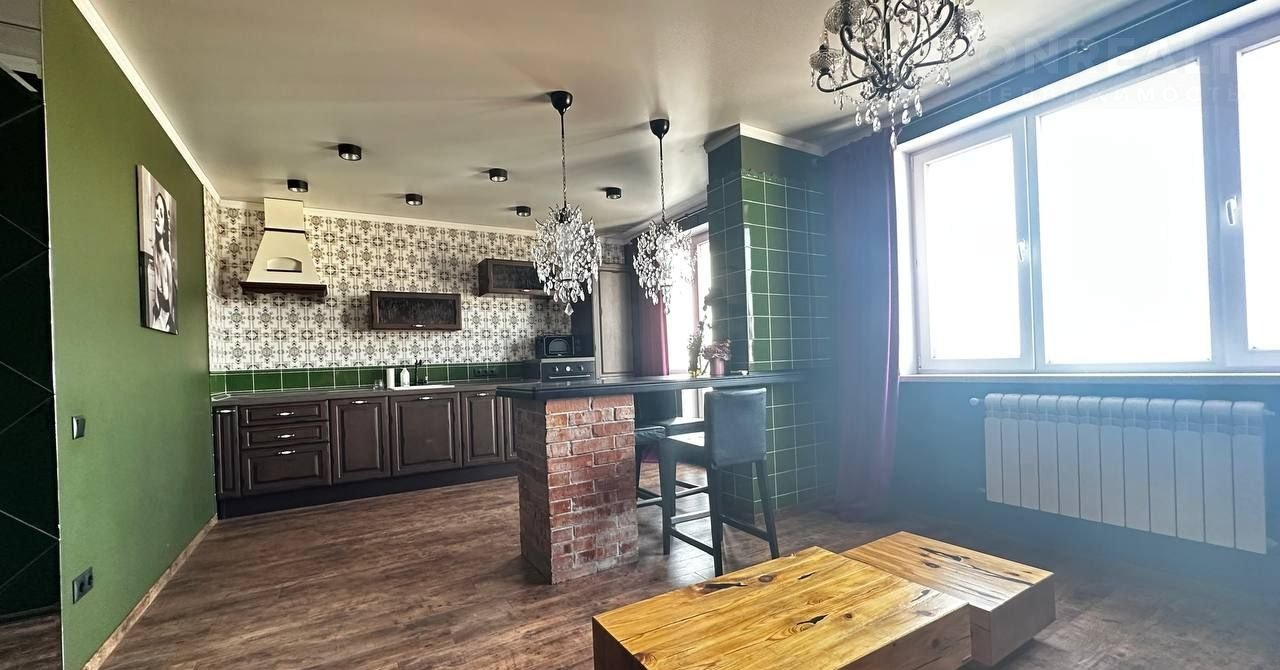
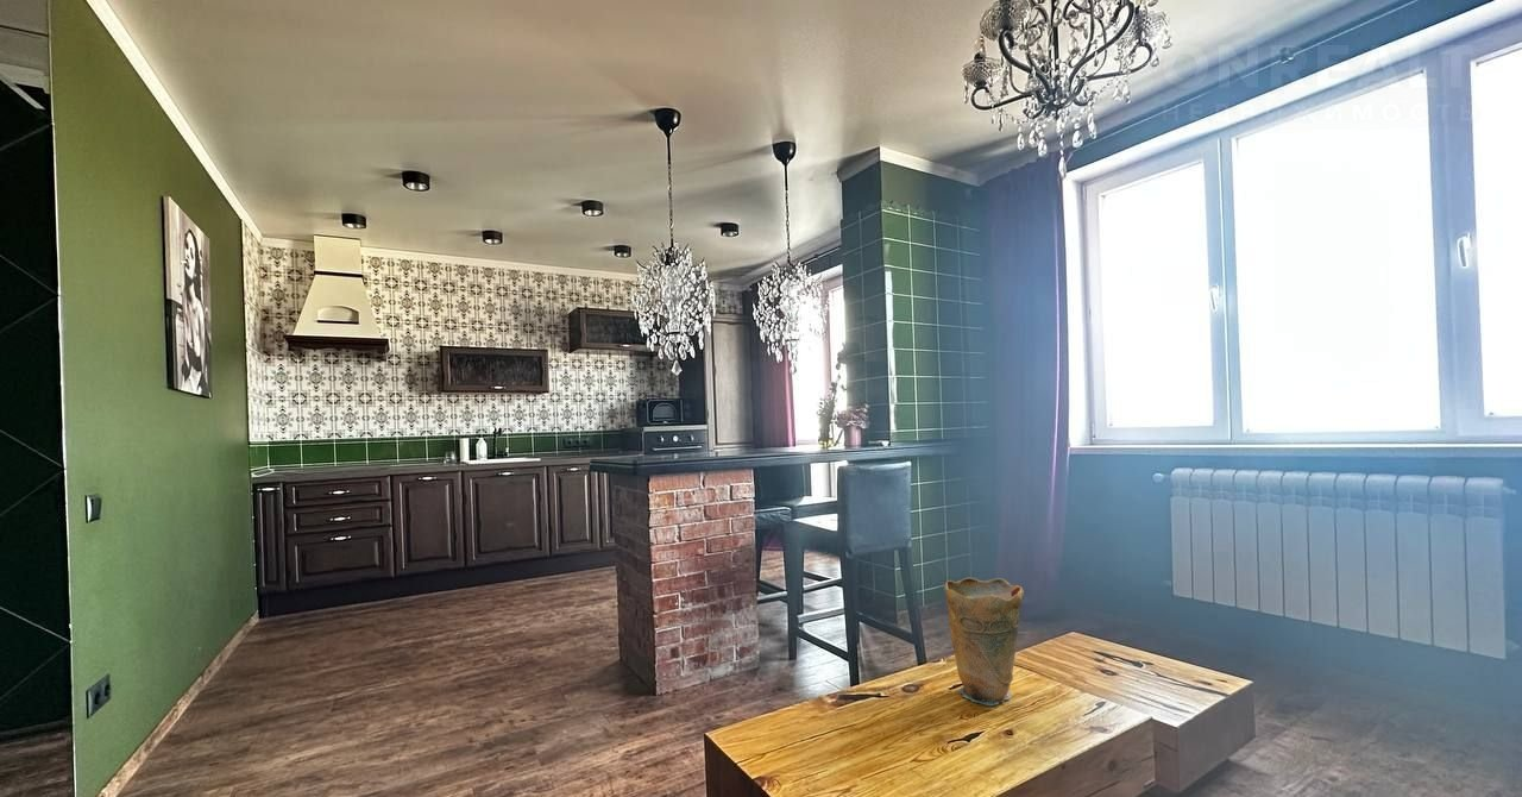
+ vase (985, 638)
